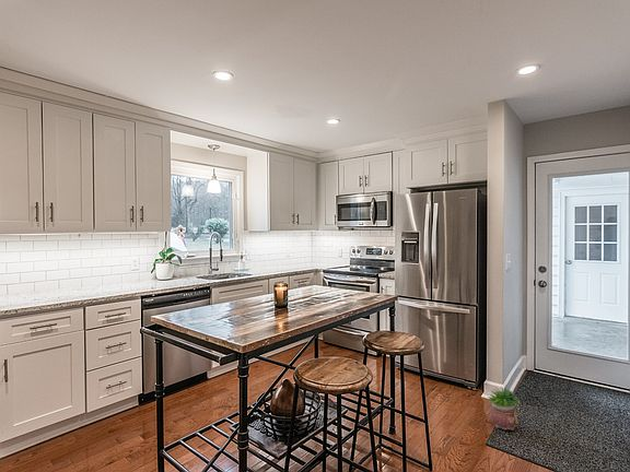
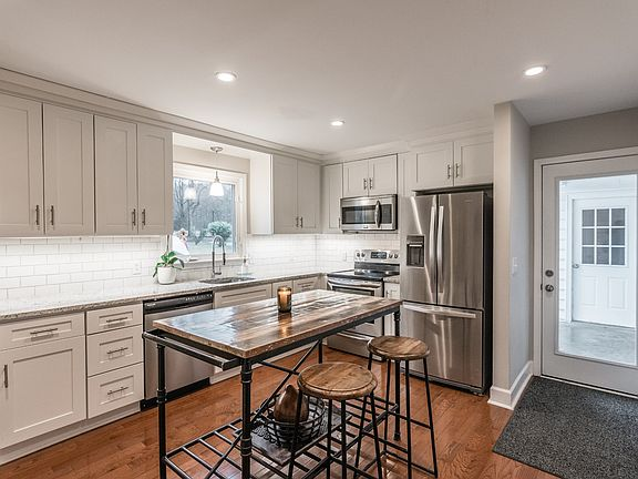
- potted plant (502, 405)
